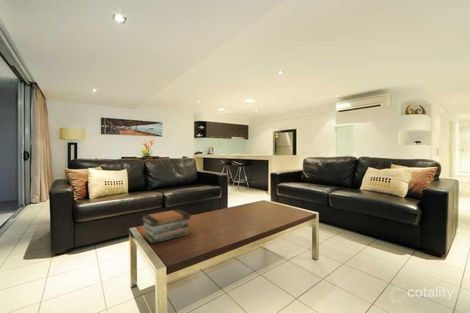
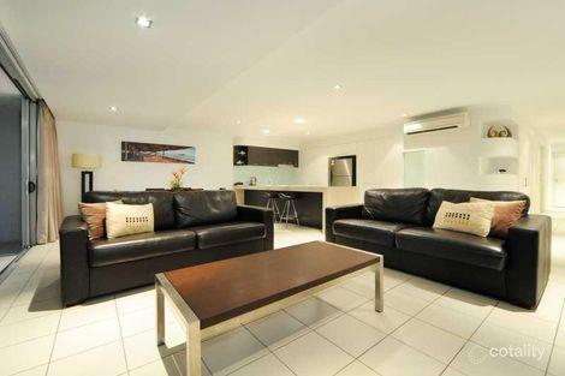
- book stack (166, 225)
